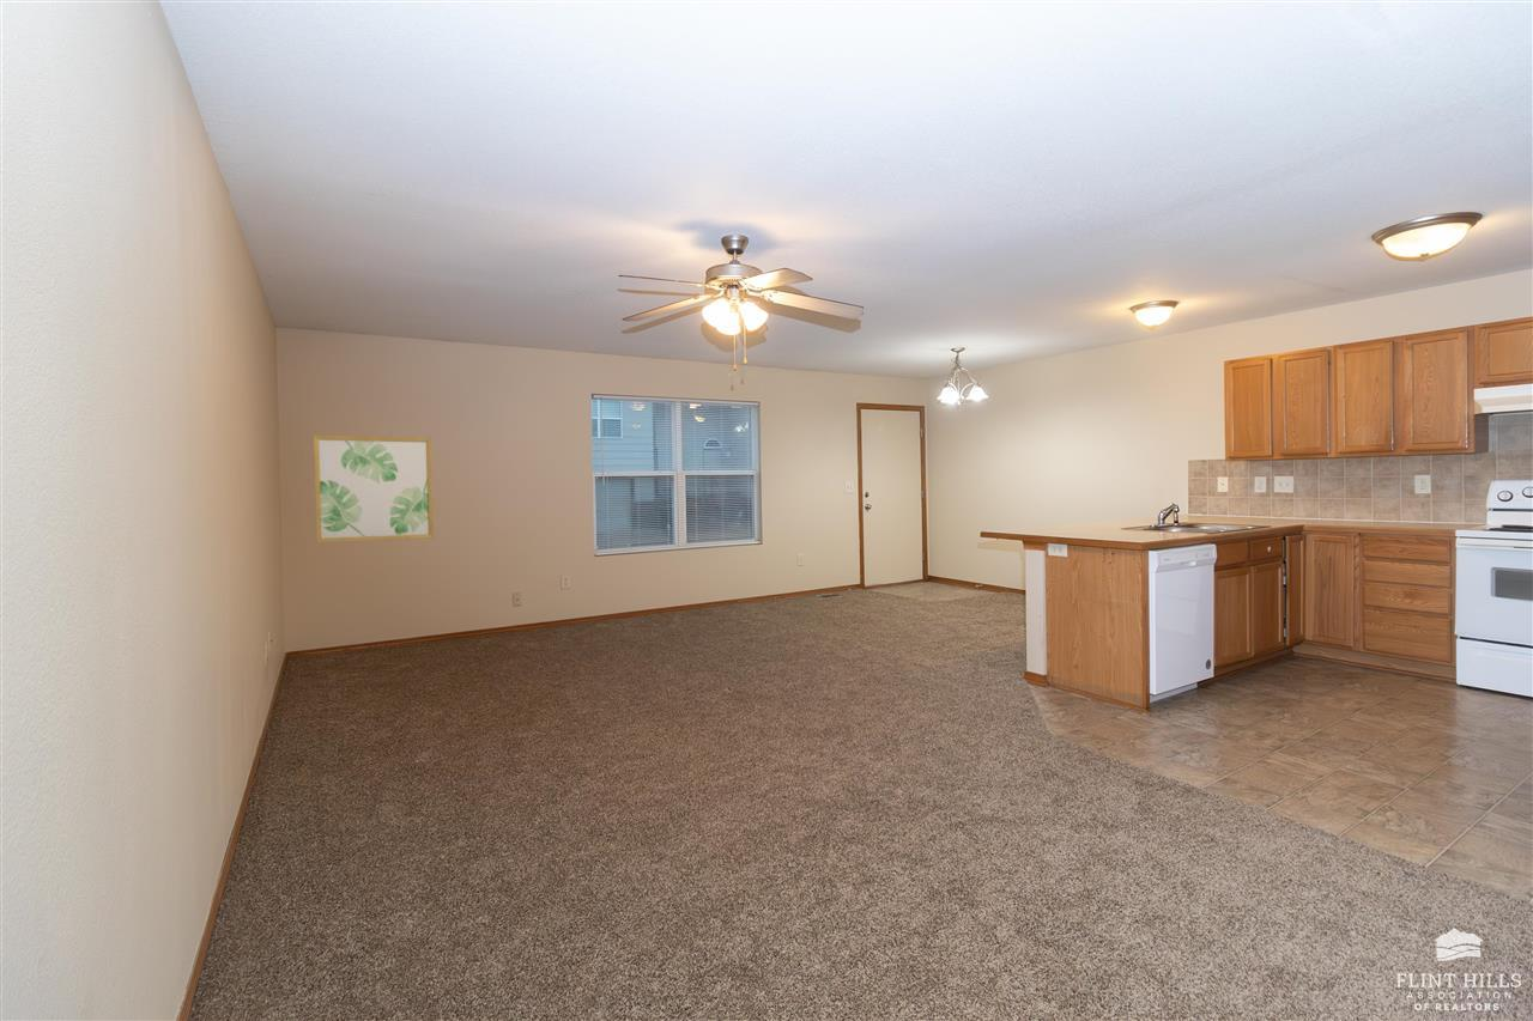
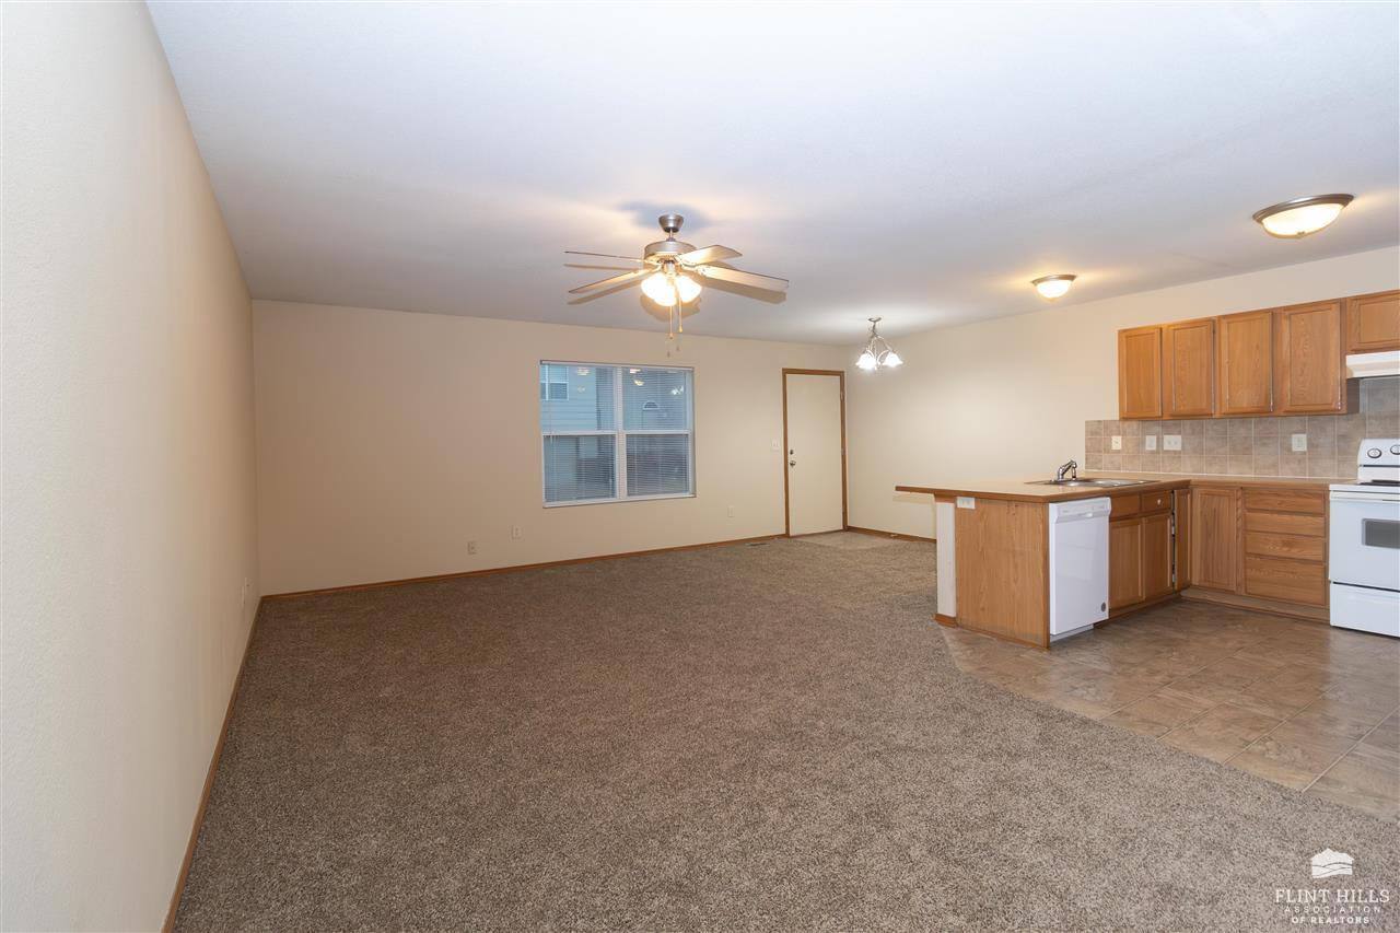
- wall art (375, 488)
